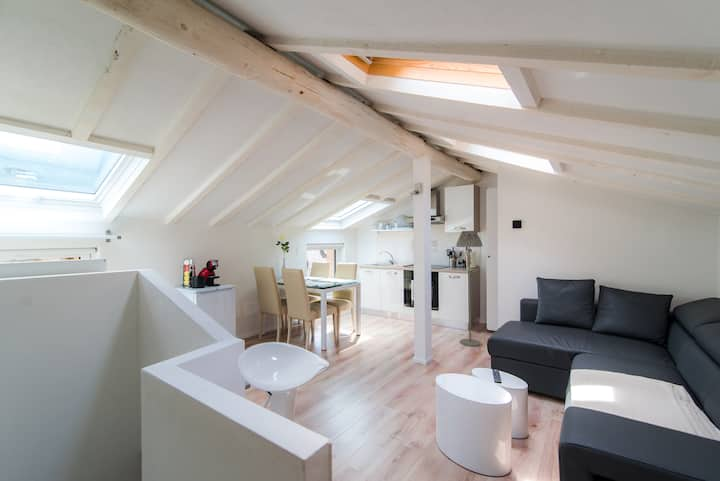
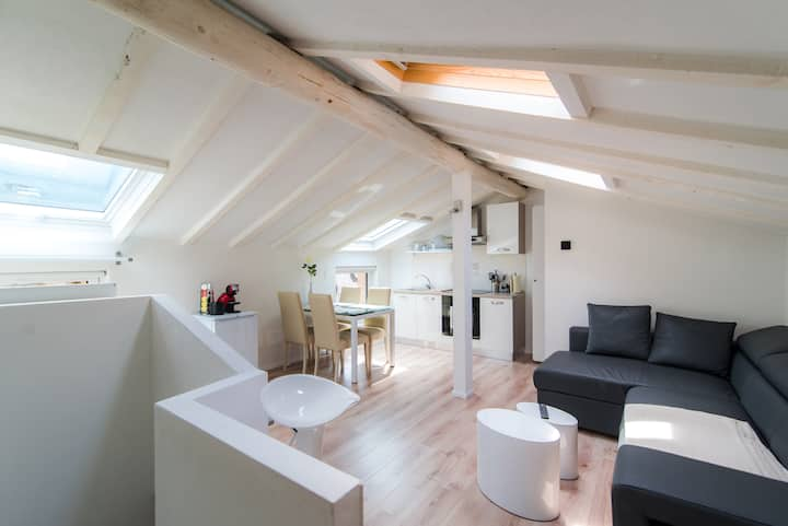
- floor lamp (469, 286)
